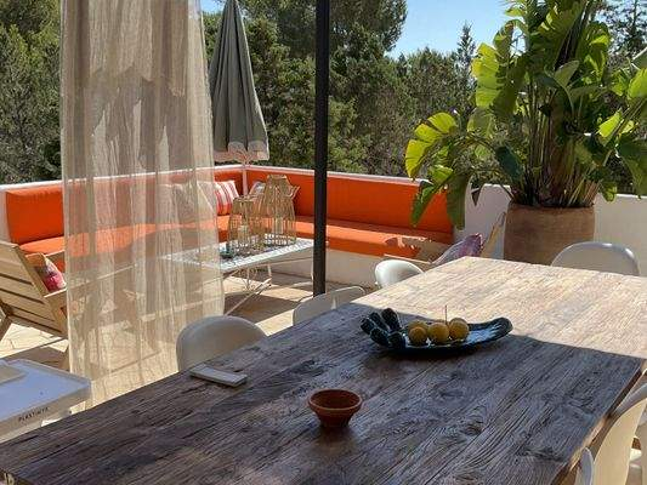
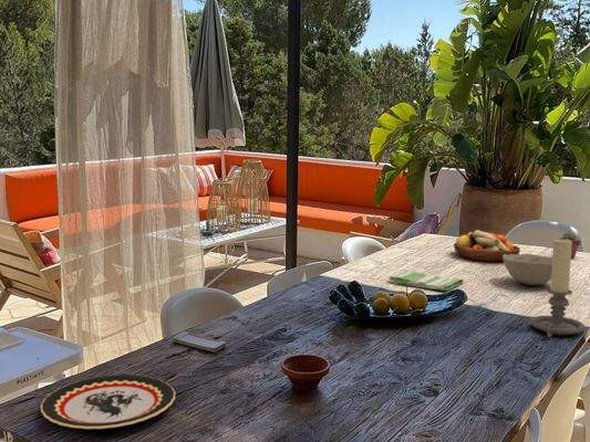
+ candle holder (558, 285)
+ dish towel (425, 280)
+ plate (110, 402)
+ potted succulent (572, 244)
+ fruit bowl (487, 243)
+ bowl (531, 271)
